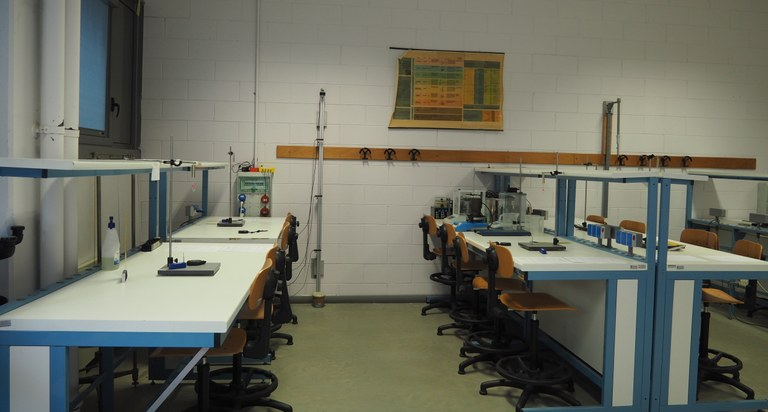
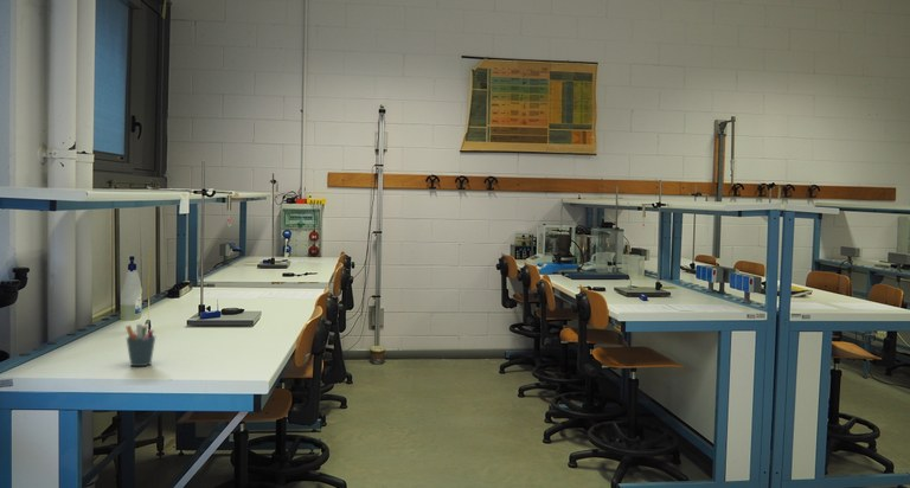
+ pen holder (140, 342)
